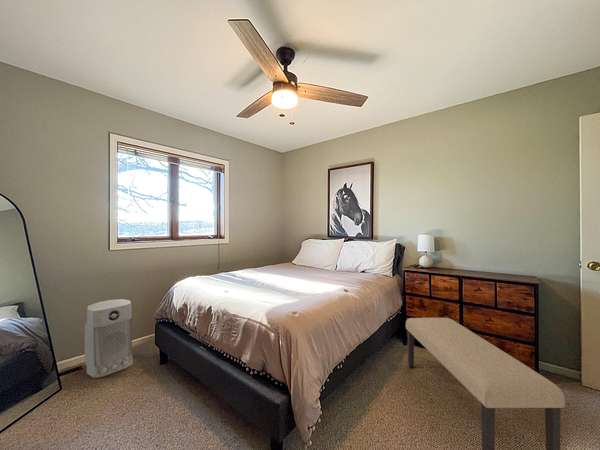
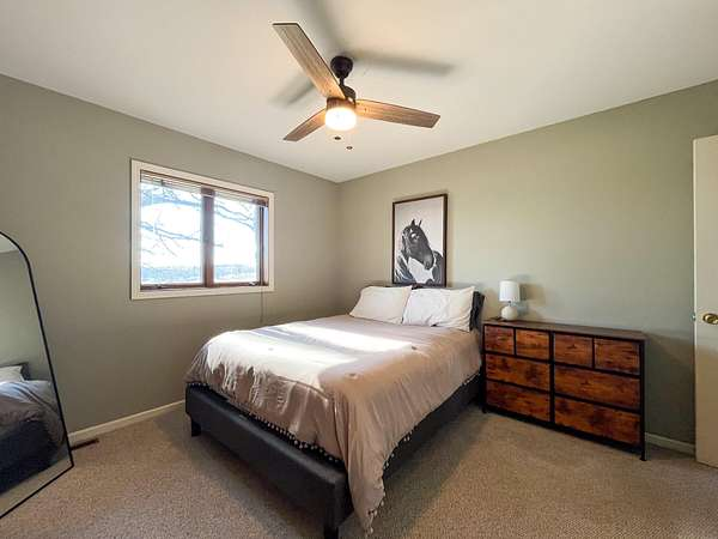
- bench (463, 371)
- air purifier (109, 334)
